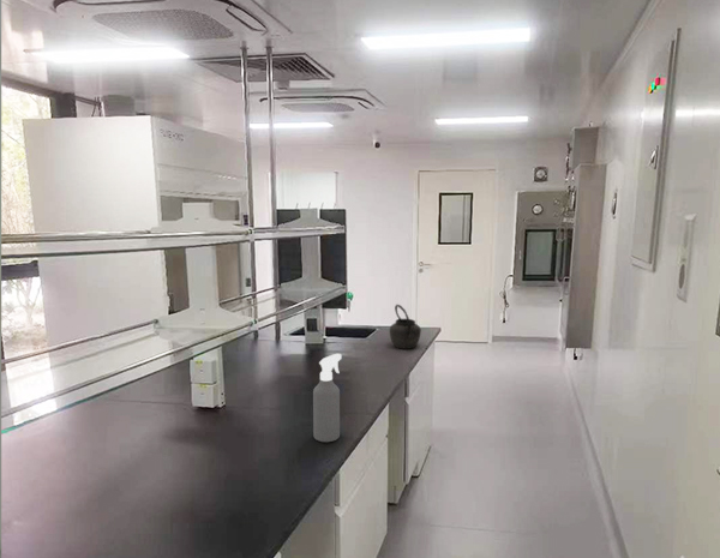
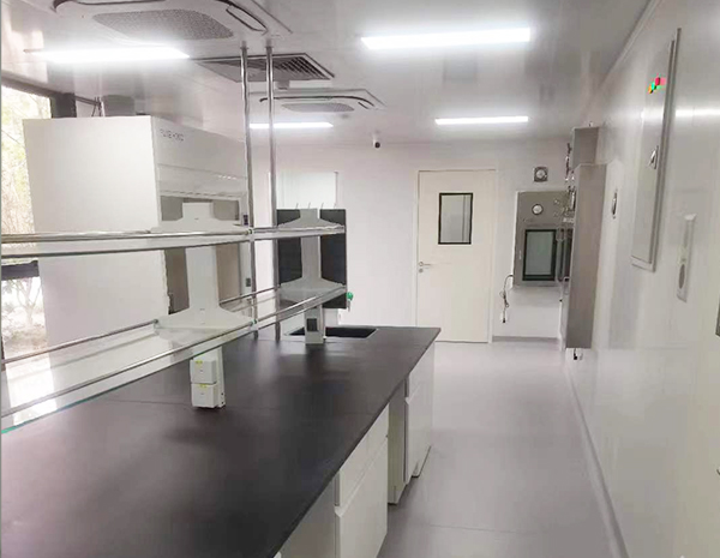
- spray bottle (329, 396)
- kettle (404, 326)
